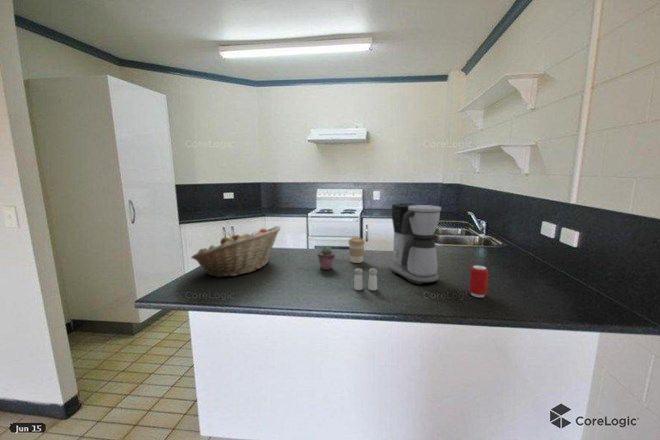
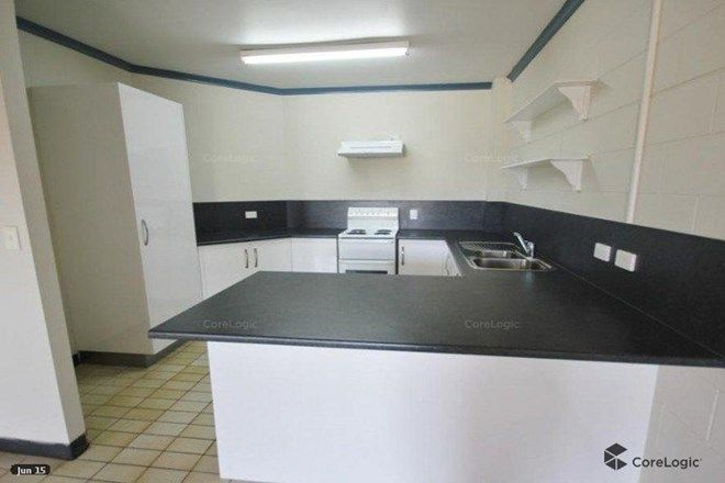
- fruit basket (240, 248)
- potted succulent (326, 257)
- coffee cup (356, 249)
- beverage can (478, 281)
- salt and pepper shaker (362, 278)
- coffee maker (410, 240)
